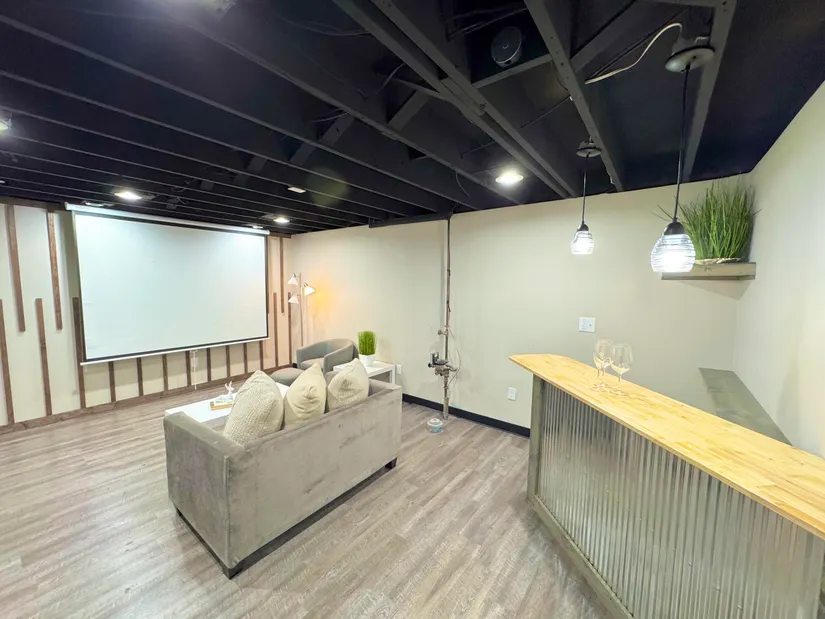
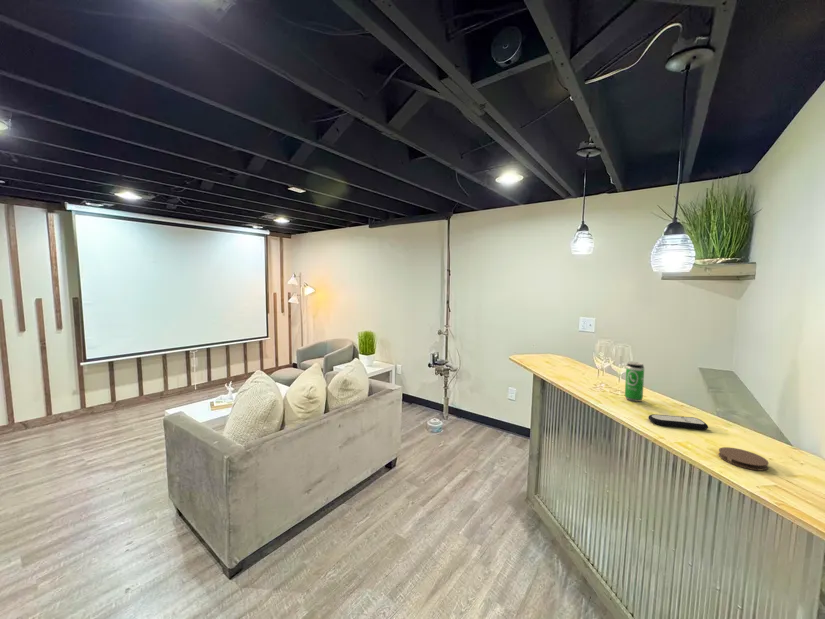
+ remote control (676, 421)
+ beverage can (634, 381)
+ coaster (742, 458)
